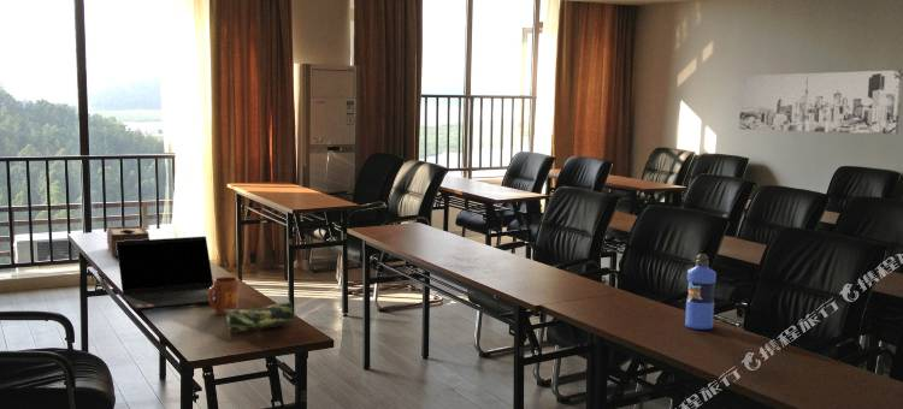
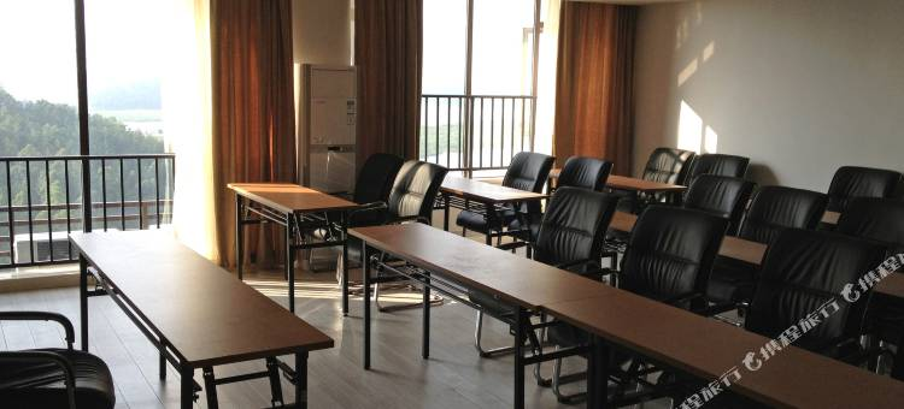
- mug (222, 297)
- tissue box (128, 239)
- wall art (813, 102)
- laptop computer (173, 271)
- water bottle (701, 290)
- pencil case (258, 316)
